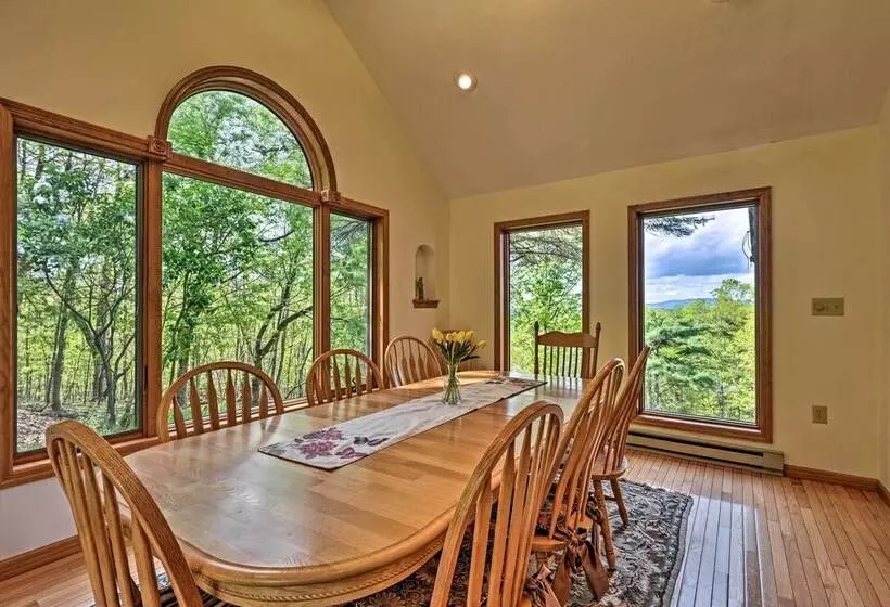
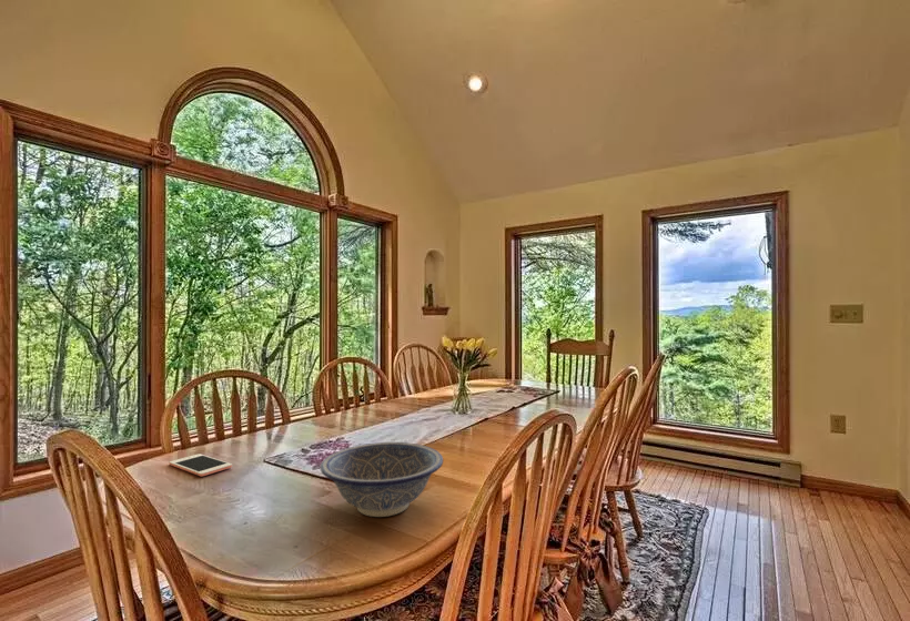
+ cell phone (200, 464)
+ decorative bowl (383, 482)
